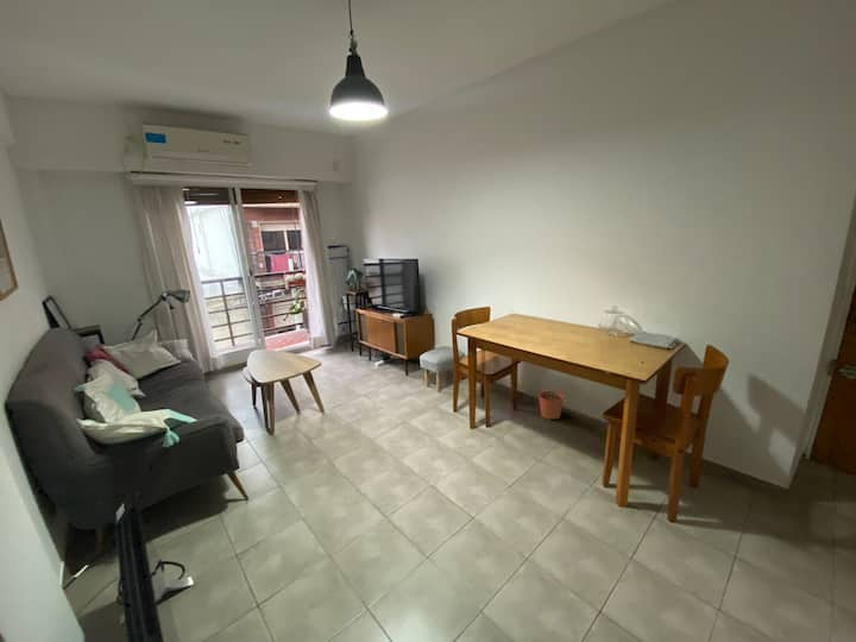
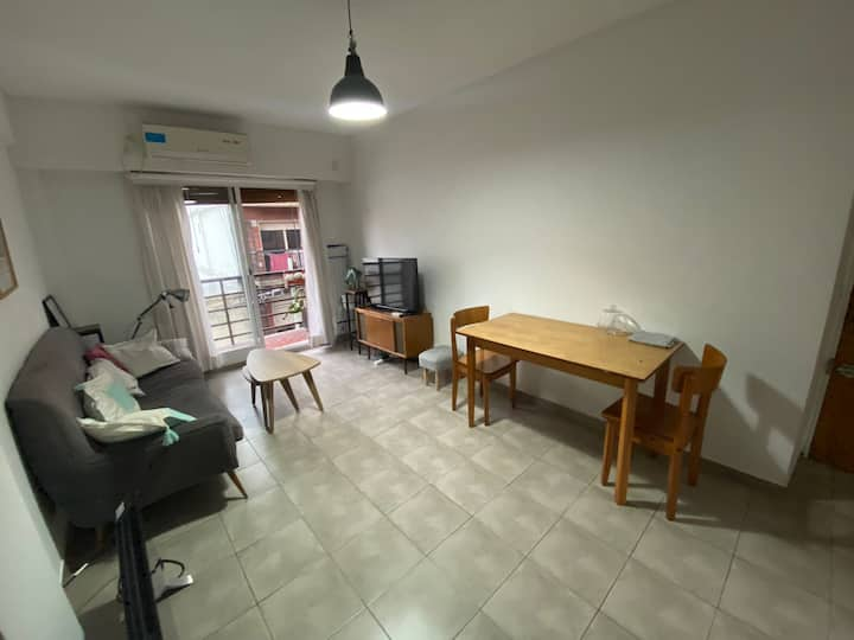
- plant pot (550, 399)
